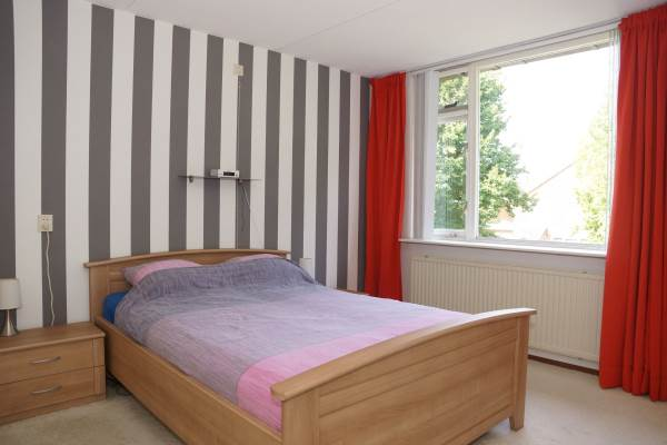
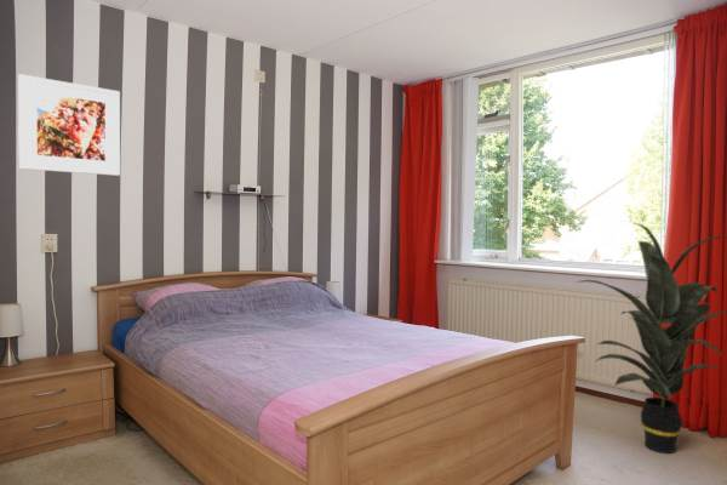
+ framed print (71, 127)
+ indoor plant (657, 333)
